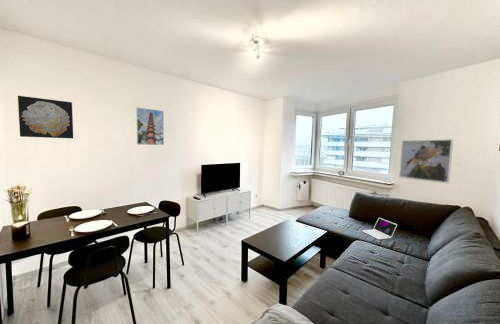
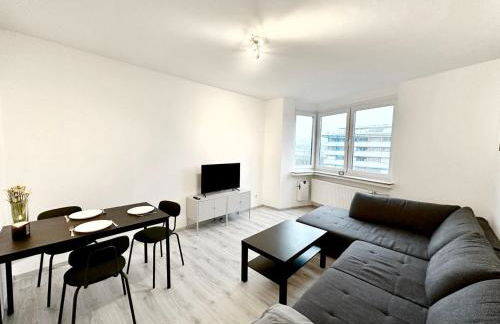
- wall art (47, 118)
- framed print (150, 127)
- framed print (423, 160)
- laptop (378, 227)
